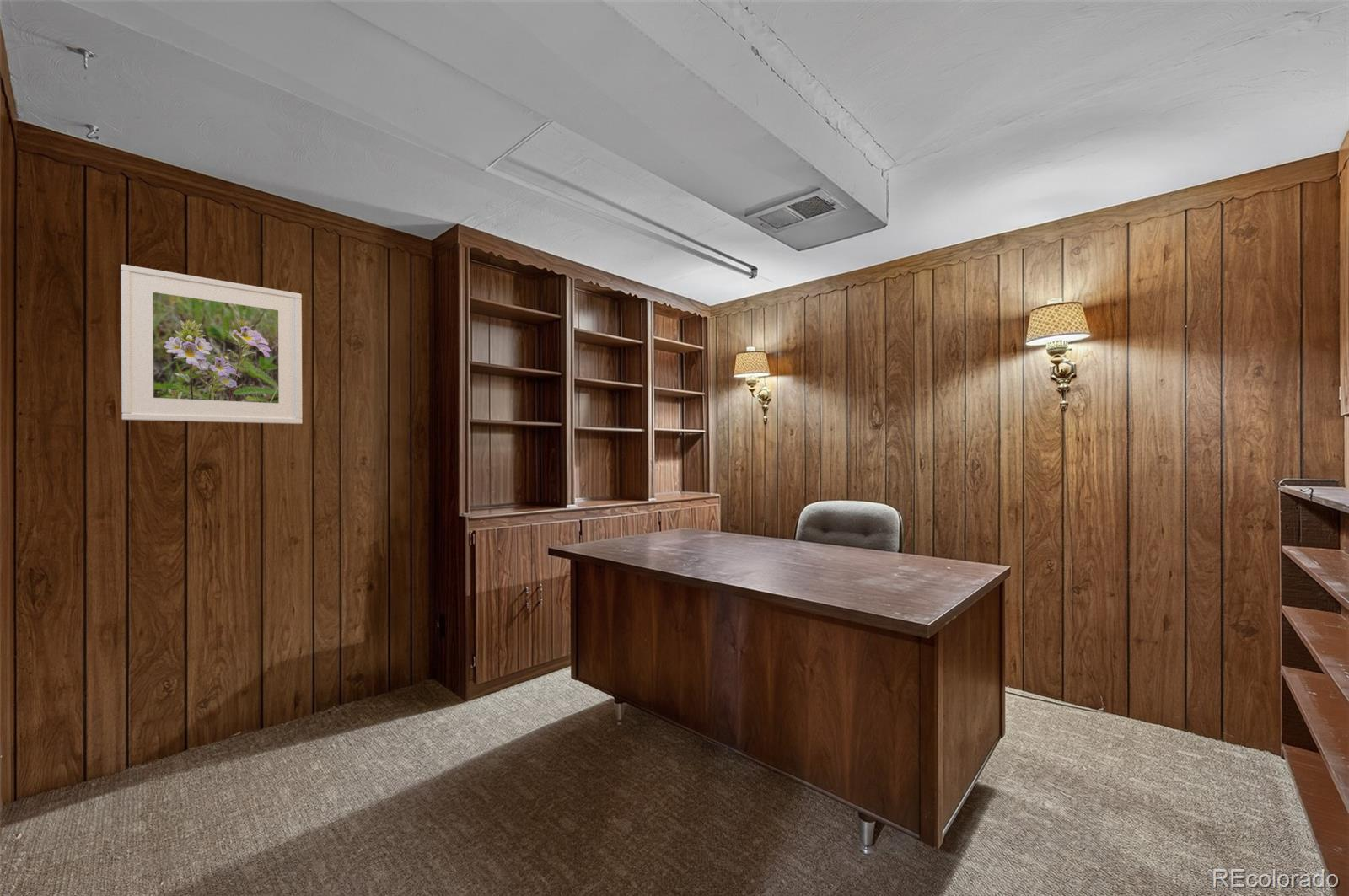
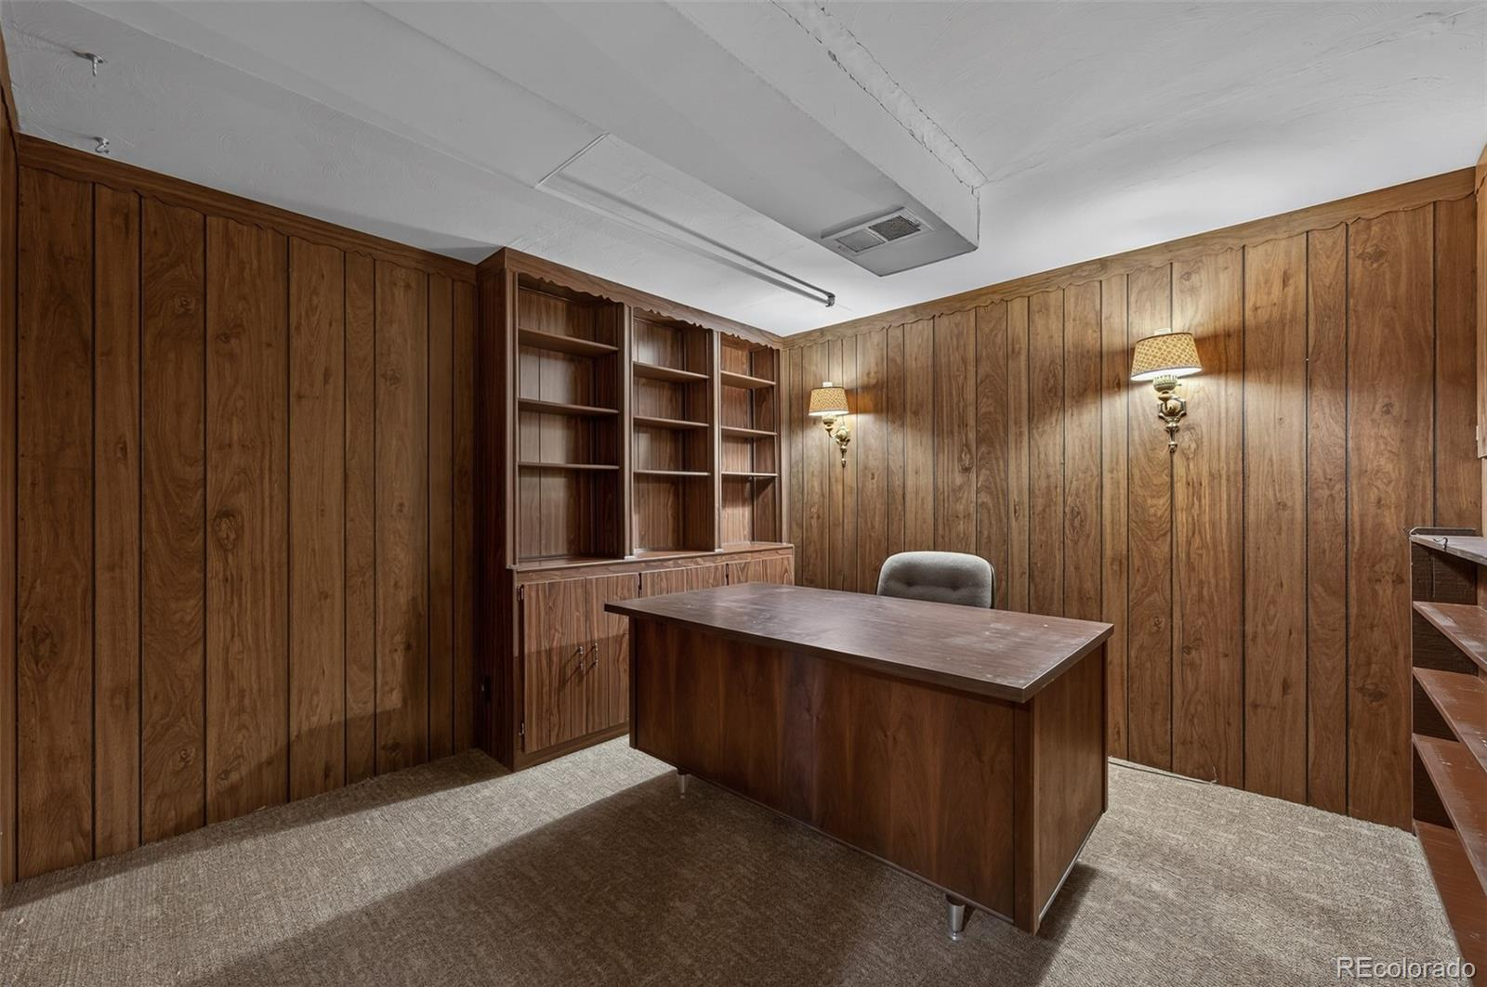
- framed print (219, 351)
